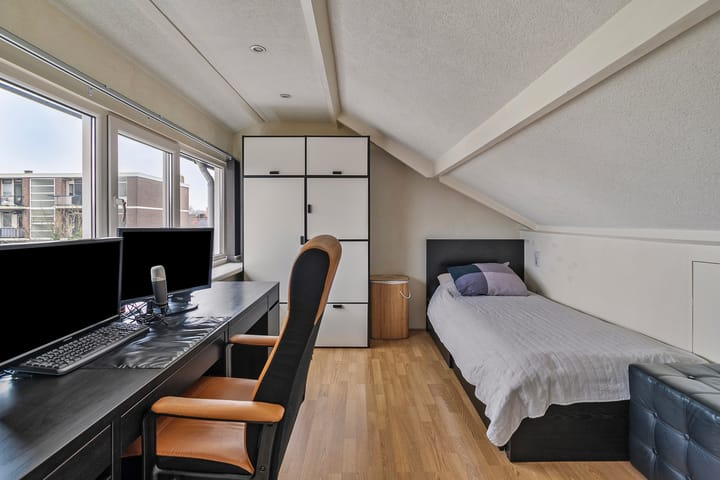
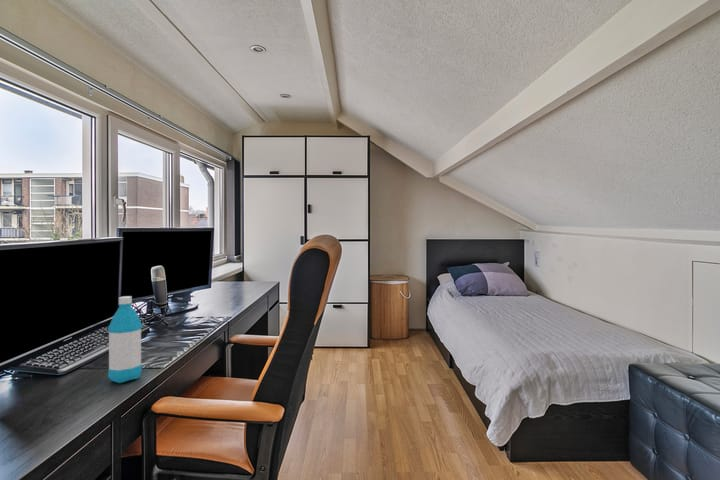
+ water bottle (125, 338)
